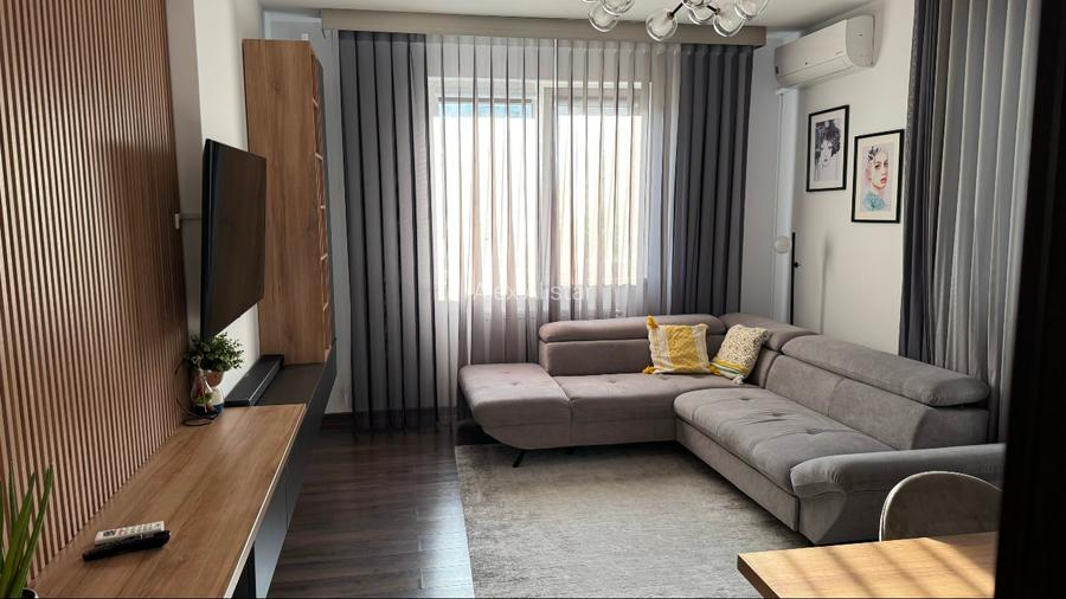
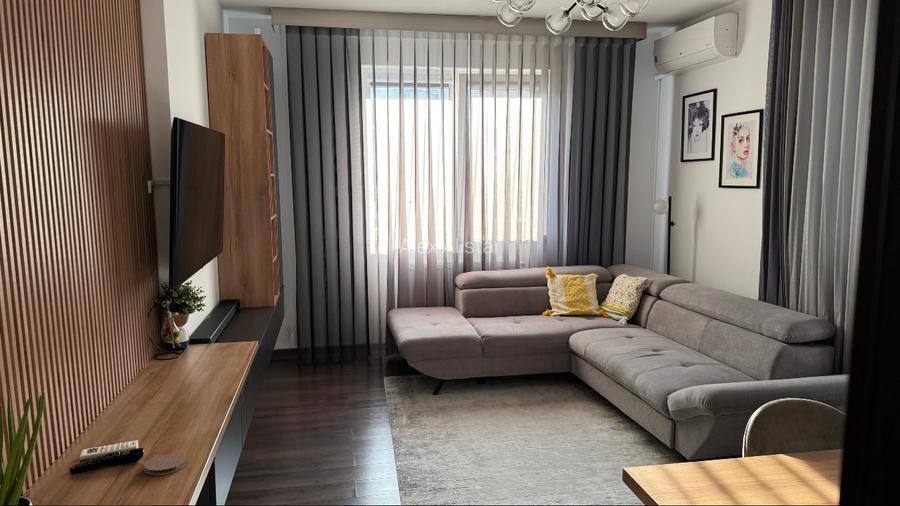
+ coaster (165, 464)
